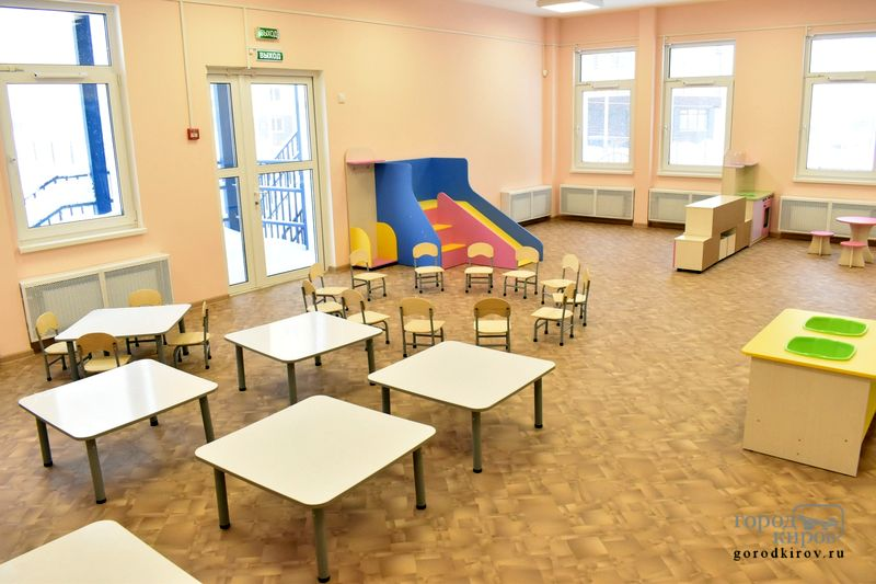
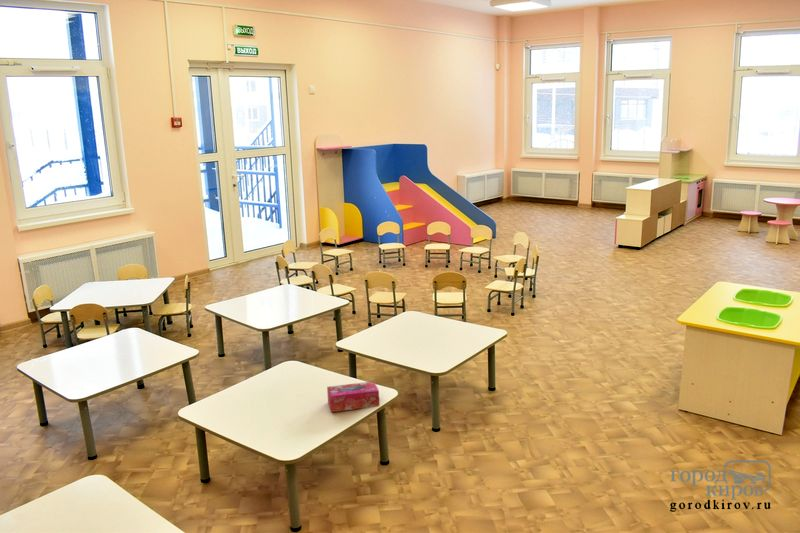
+ tissue box (353, 396)
